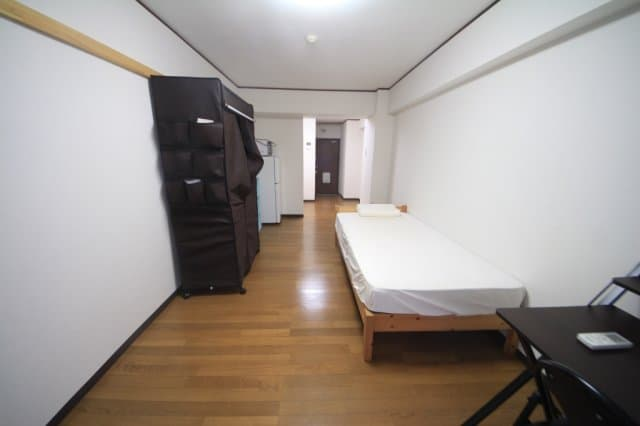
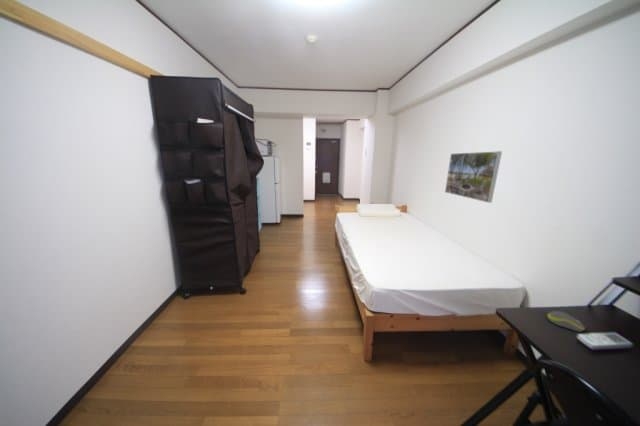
+ computer mouse (566, 319)
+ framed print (468, 175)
